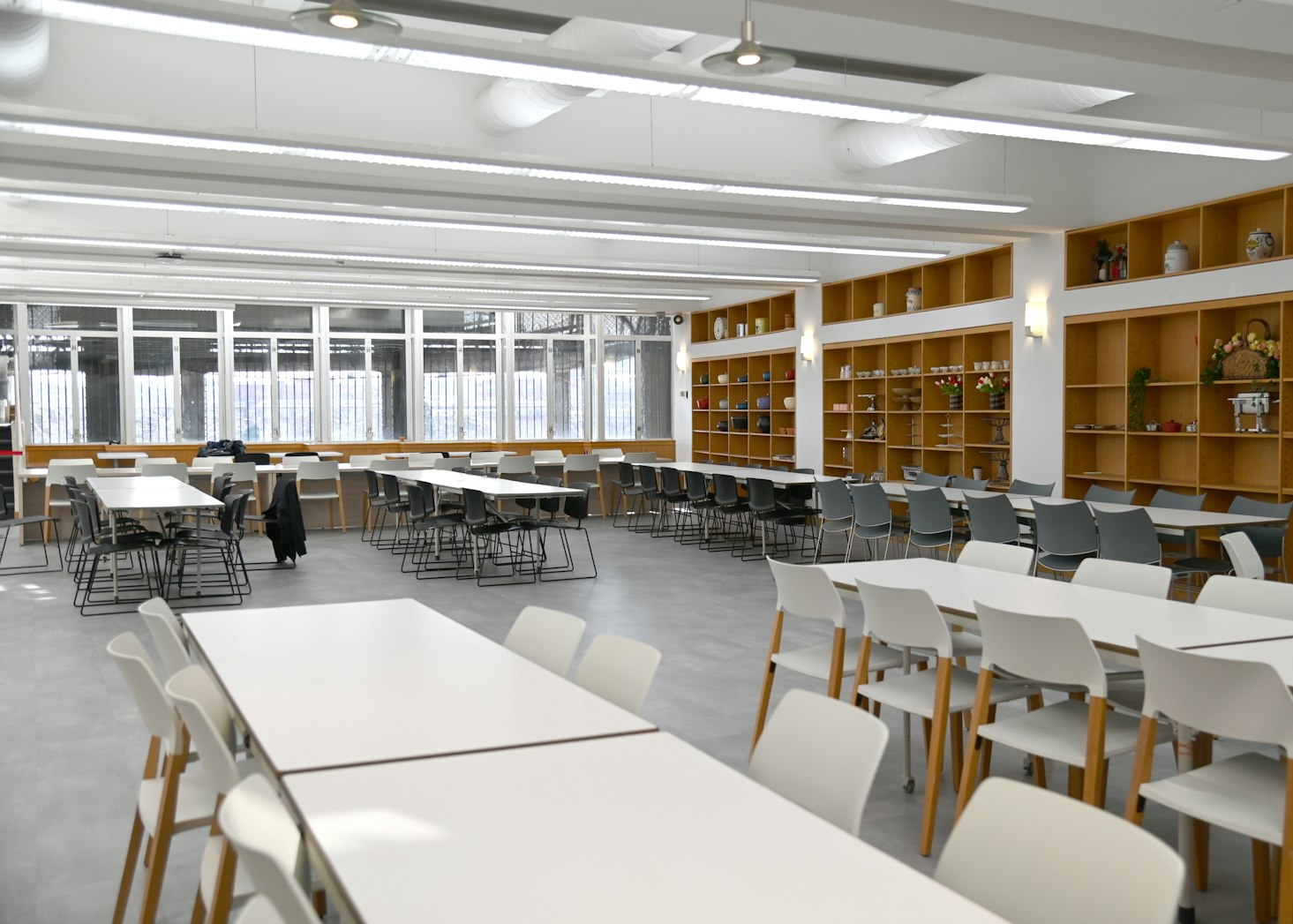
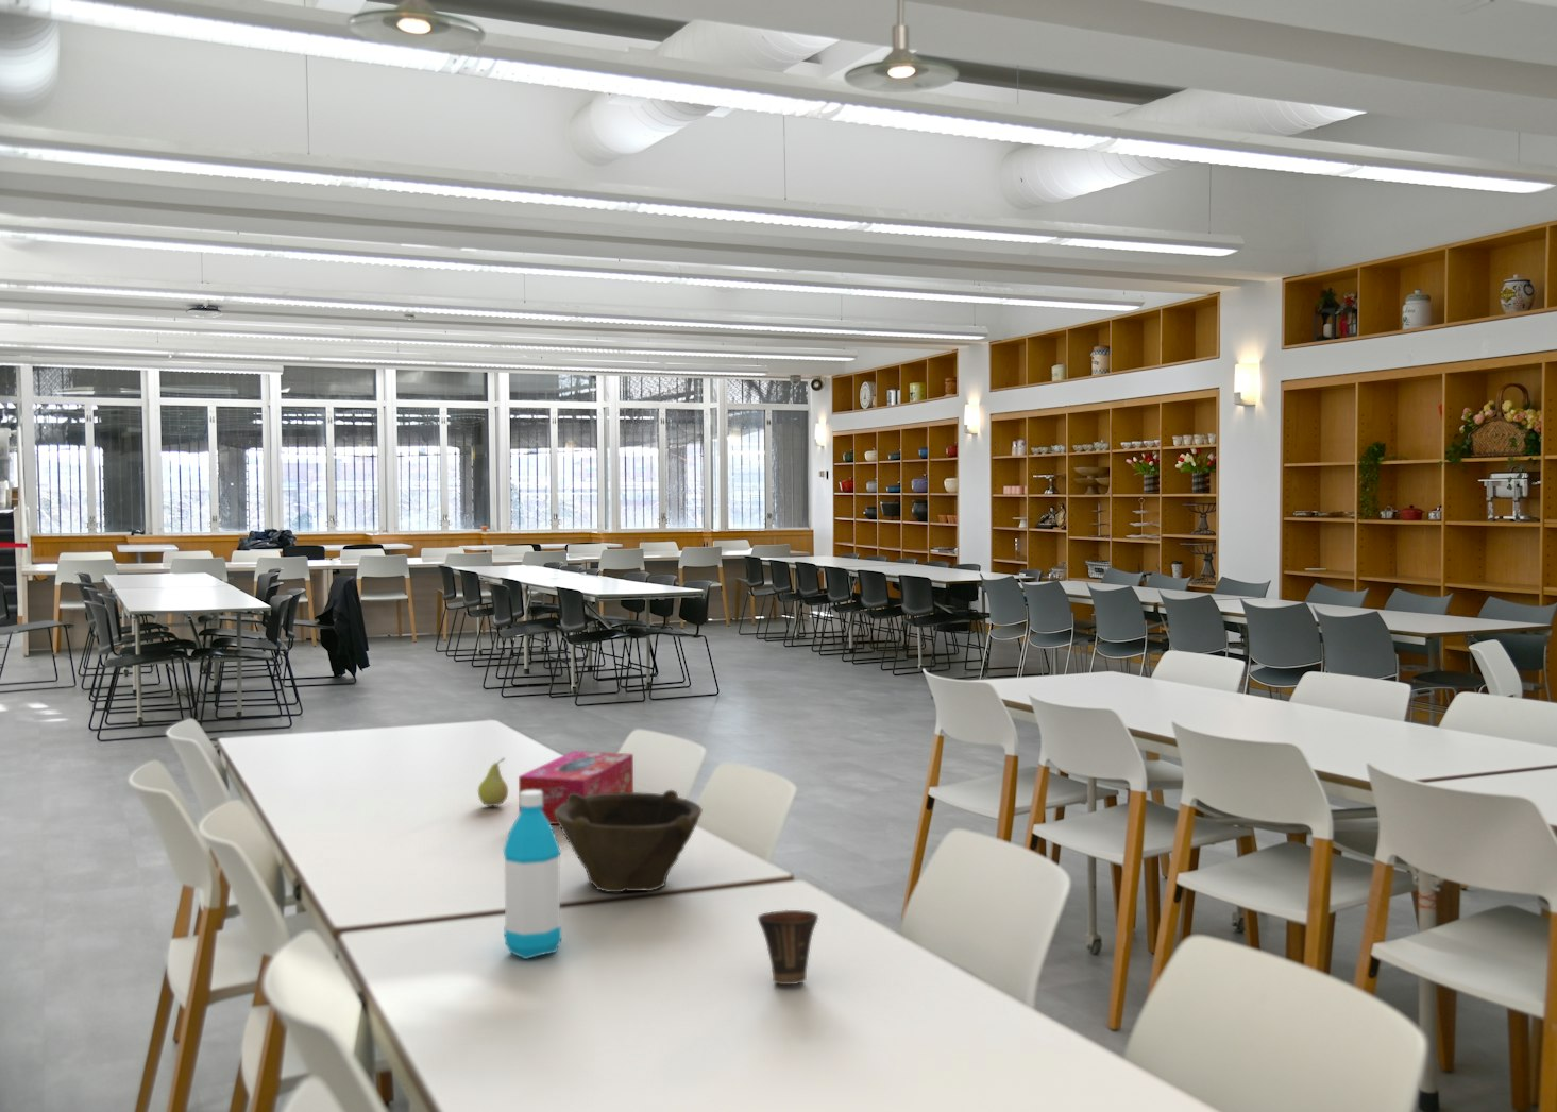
+ cup (788, 945)
+ tissue box (578, 786)
+ bowl (629, 842)
+ water bottle (531, 873)
+ fruit (494, 781)
